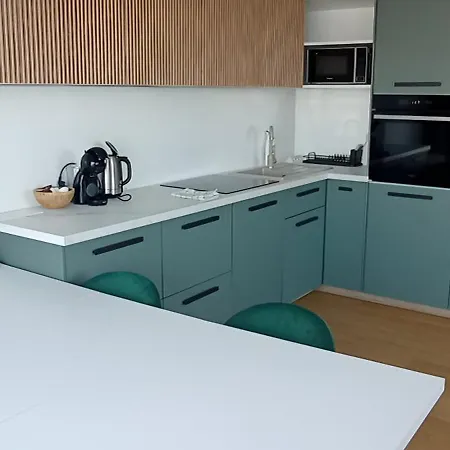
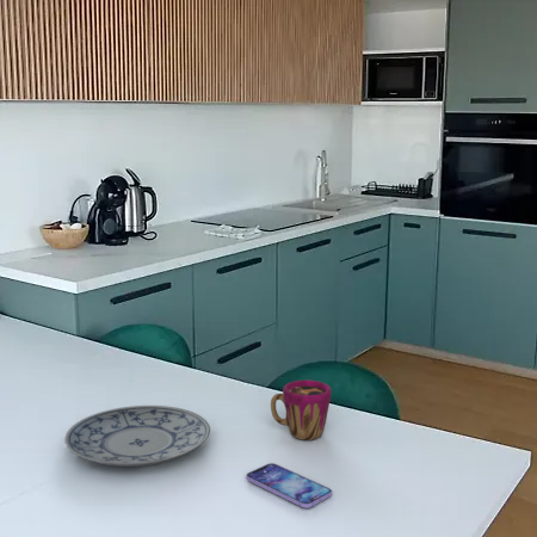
+ plate (138, 438)
+ smartphone (288, 483)
+ cup (300, 409)
